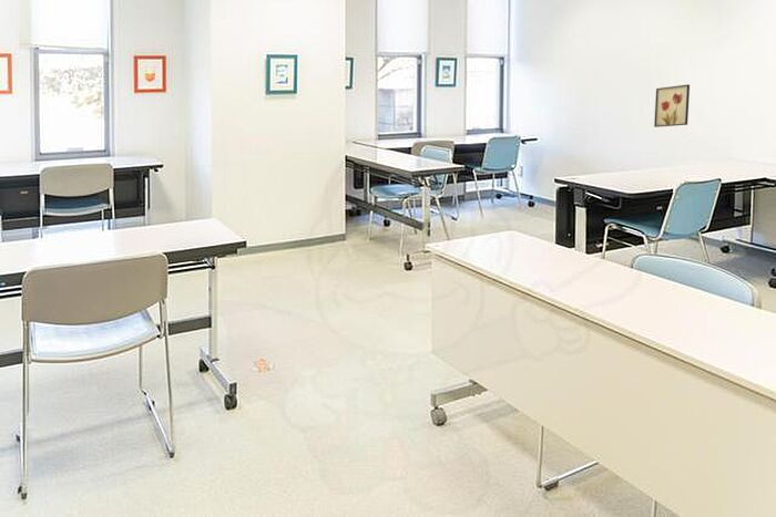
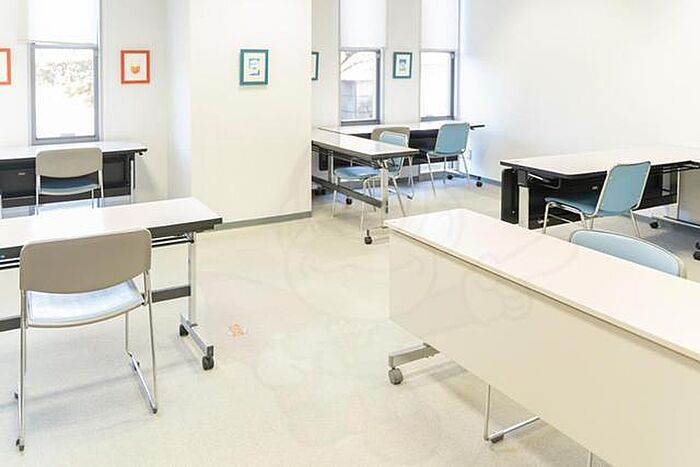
- wall art (672, 106)
